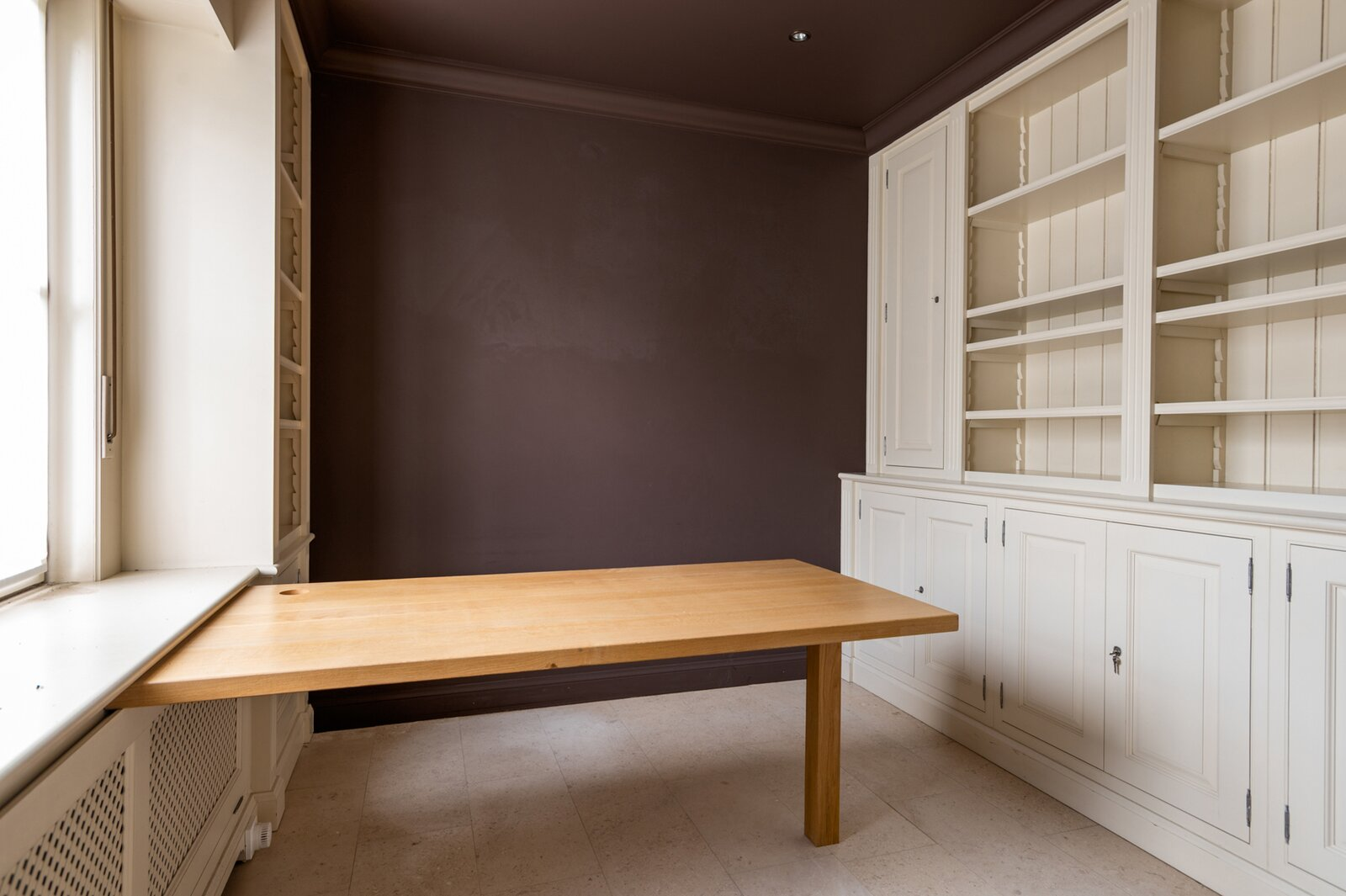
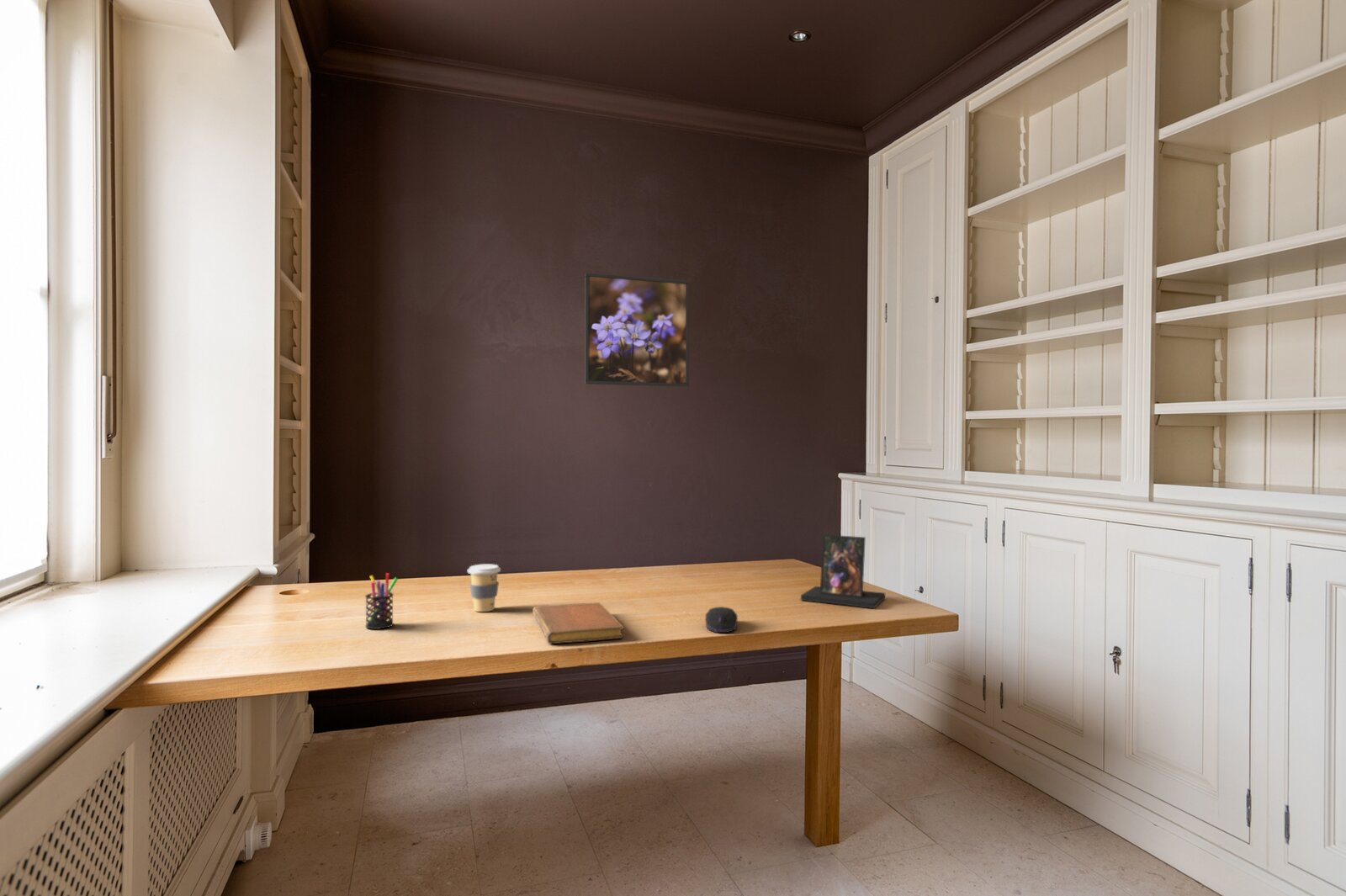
+ photo frame (843, 567)
+ coffee cup (484, 587)
+ notebook (575, 621)
+ pen holder (383, 598)
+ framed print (638, 331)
+ computer mouse (721, 618)
